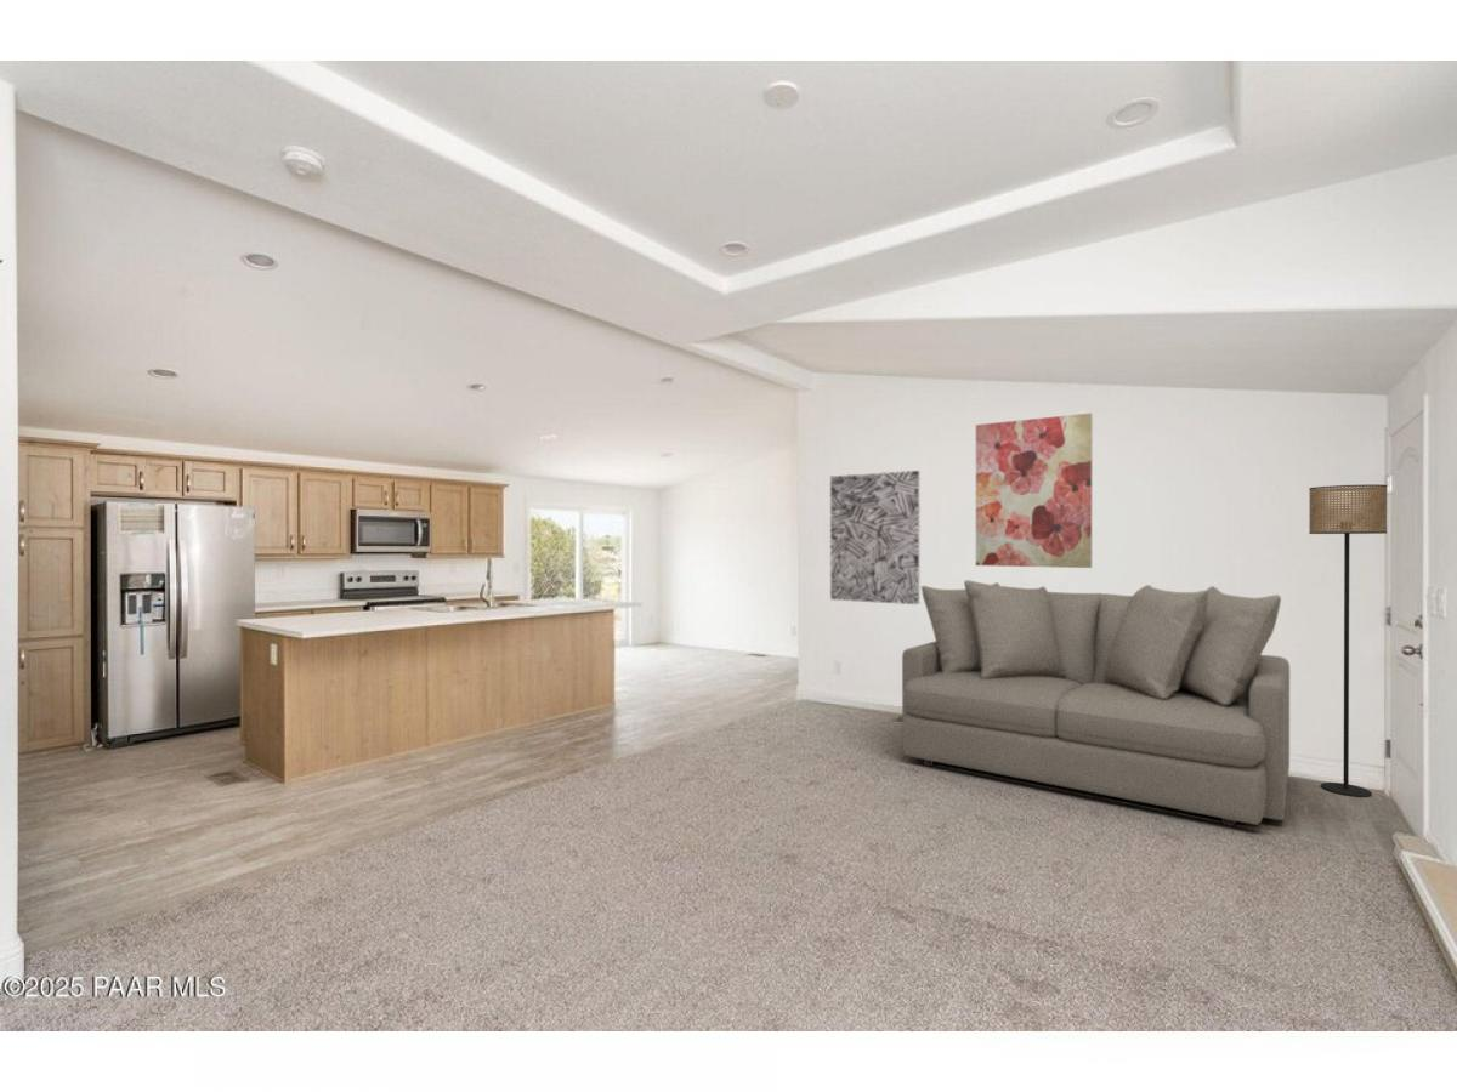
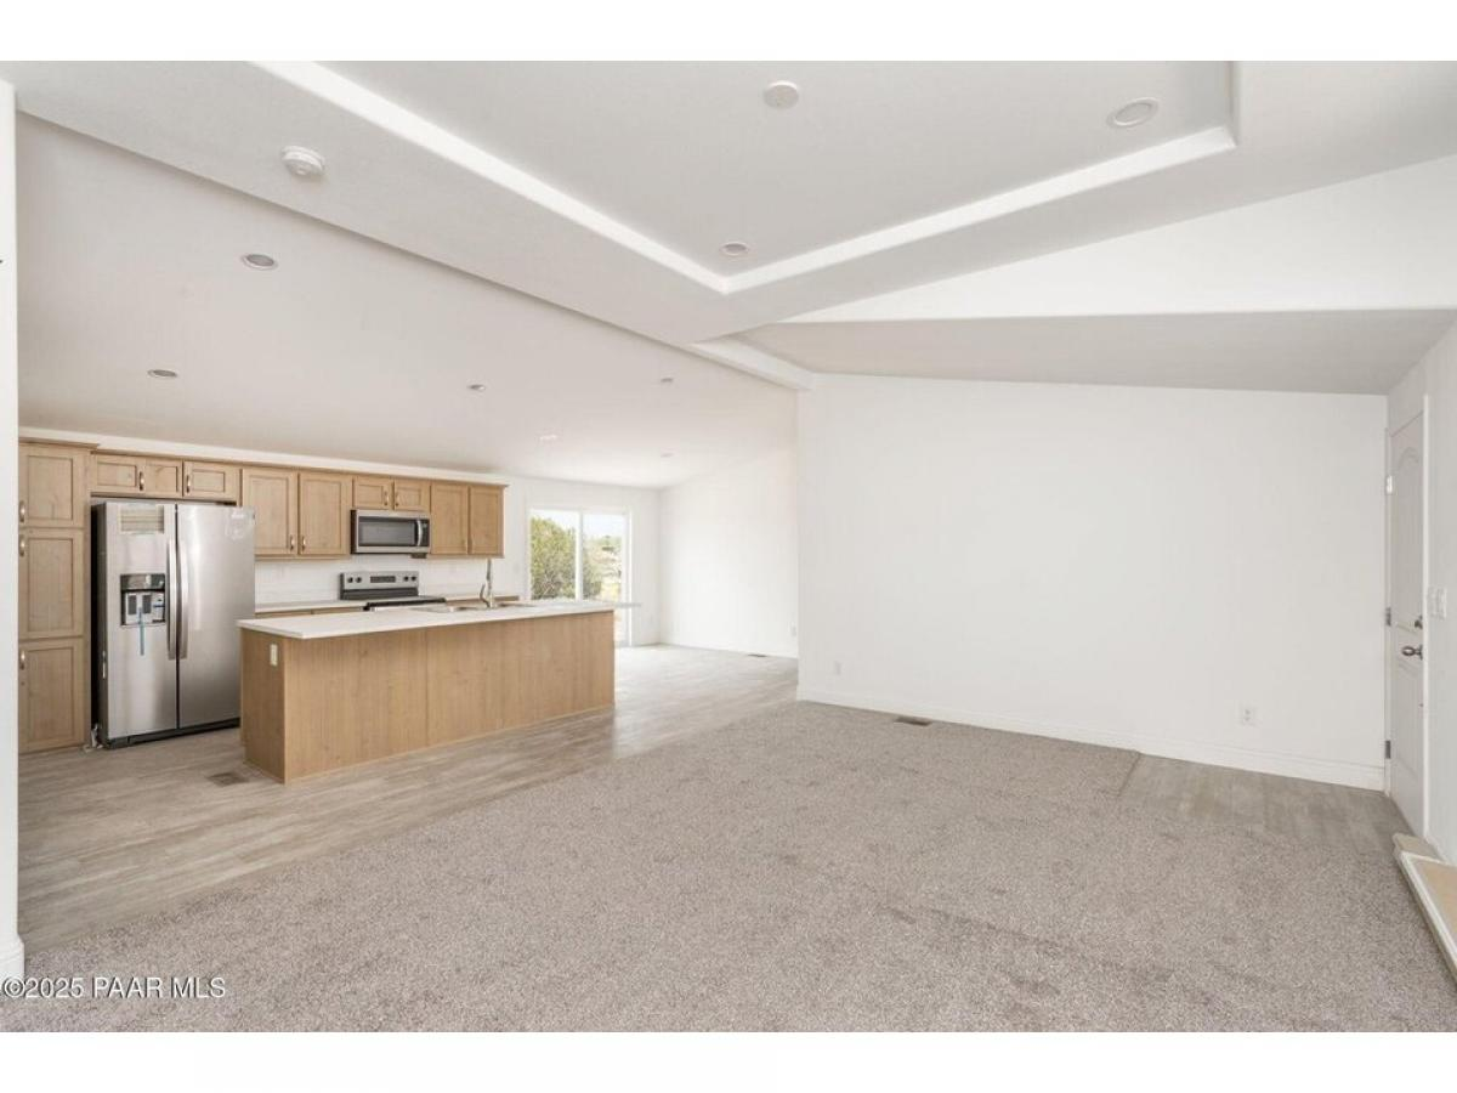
- wall art (1031, 493)
- wall art (873, 538)
- floor lamp (1347, 638)
- sofa (1083, 675)
